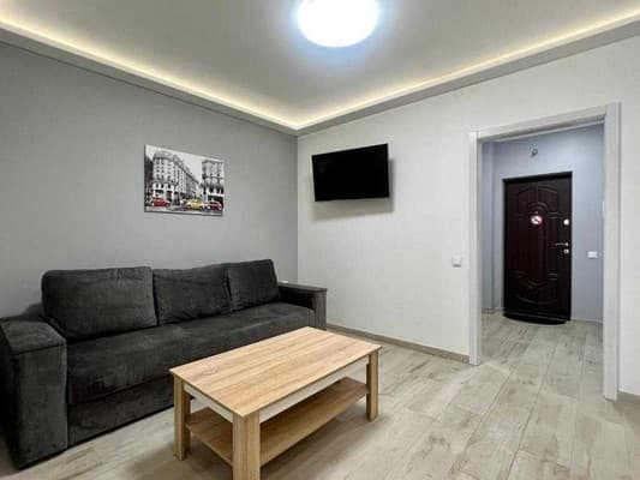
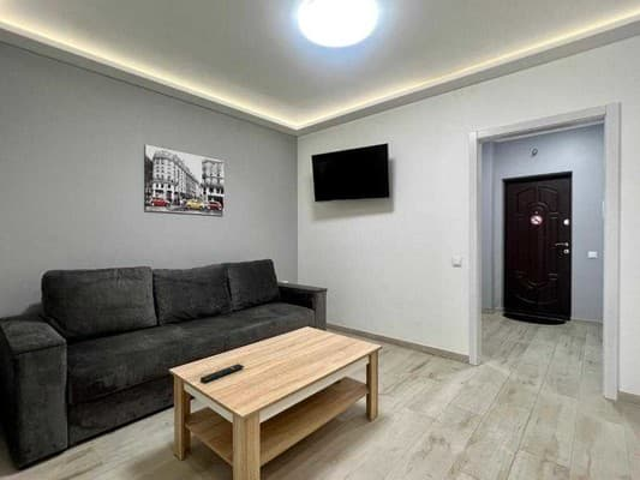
+ remote control (222, 372)
